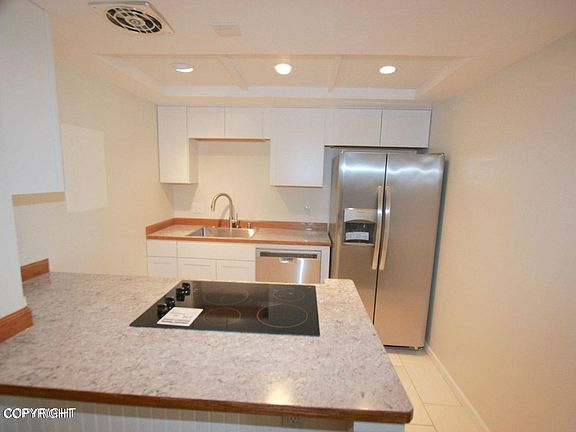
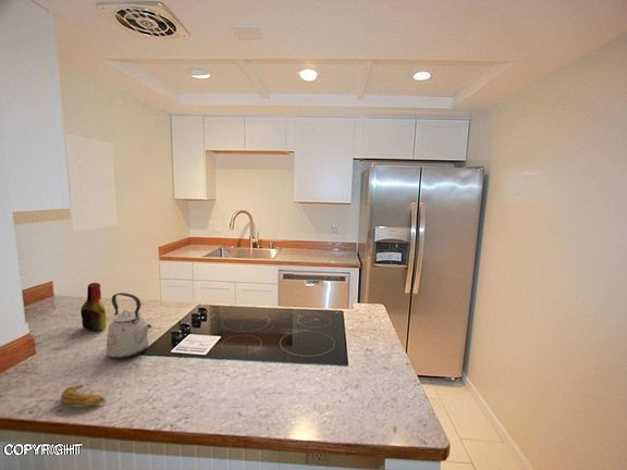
+ kettle (132, 324)
+ banana (84, 395)
+ bottle (94, 306)
